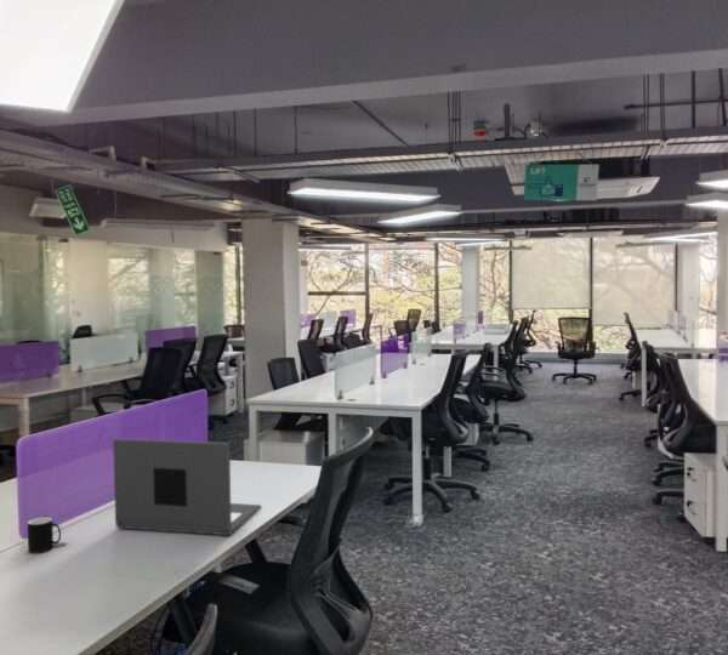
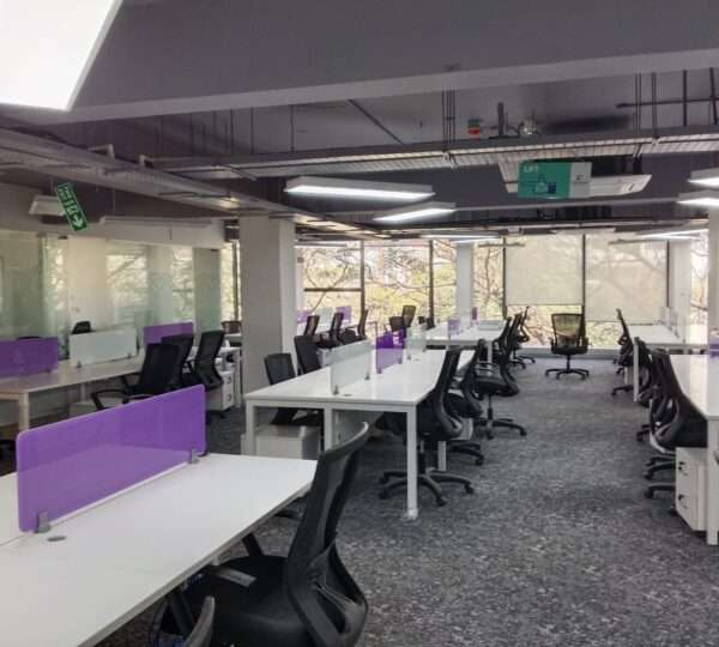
- cup (45, 535)
- laptop (189, 475)
